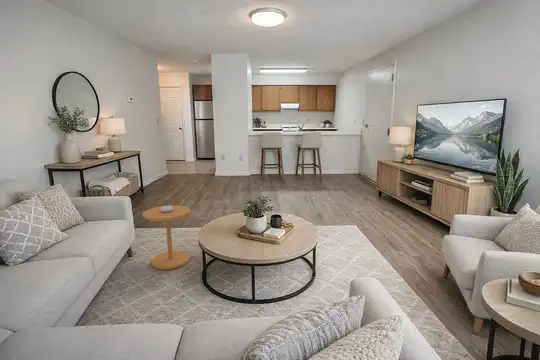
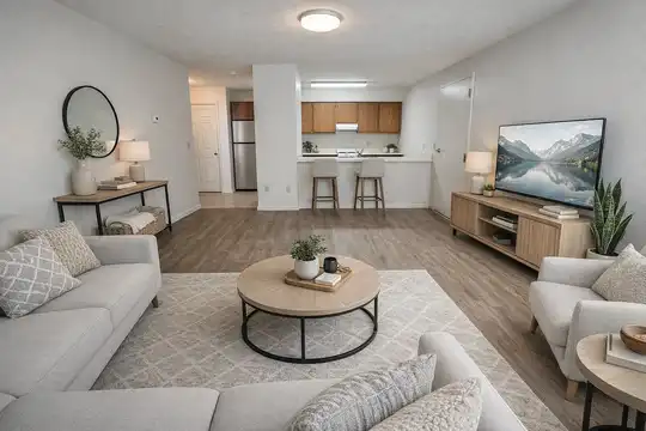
- side table (168, 234)
